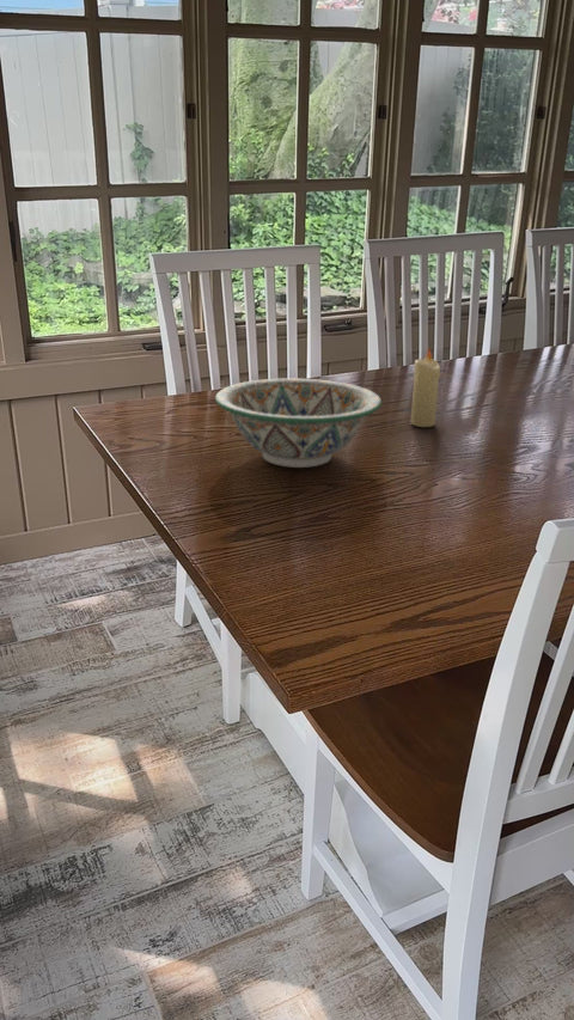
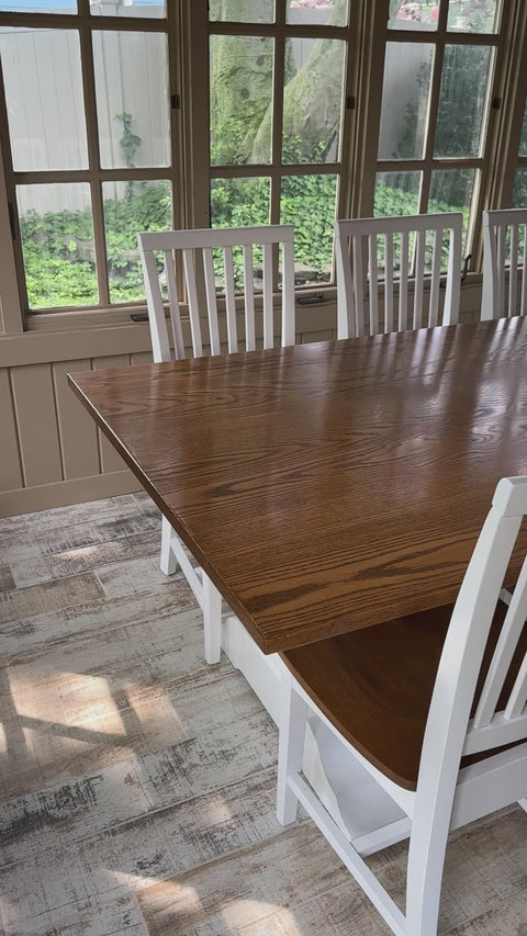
- decorative bowl (298, 426)
- candle (426, 385)
